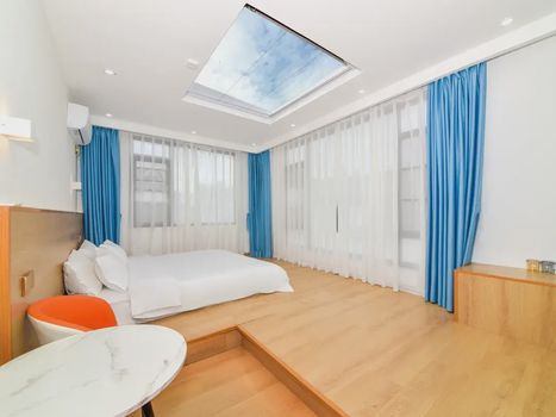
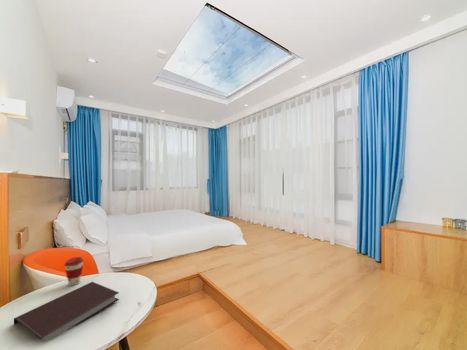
+ notebook (71, 307)
+ coffee cup (74, 271)
